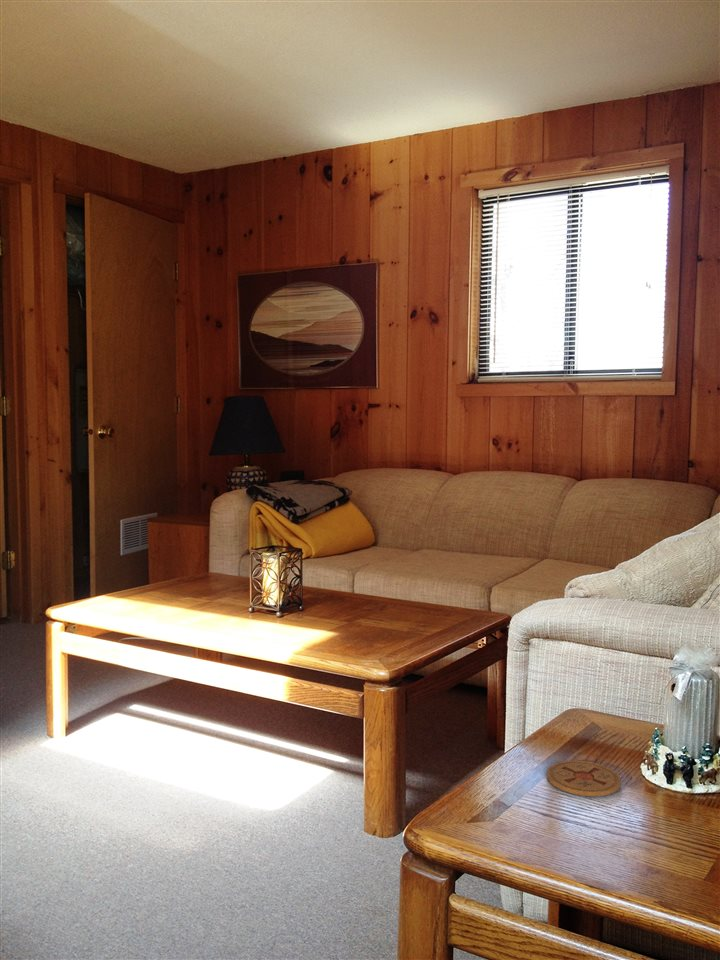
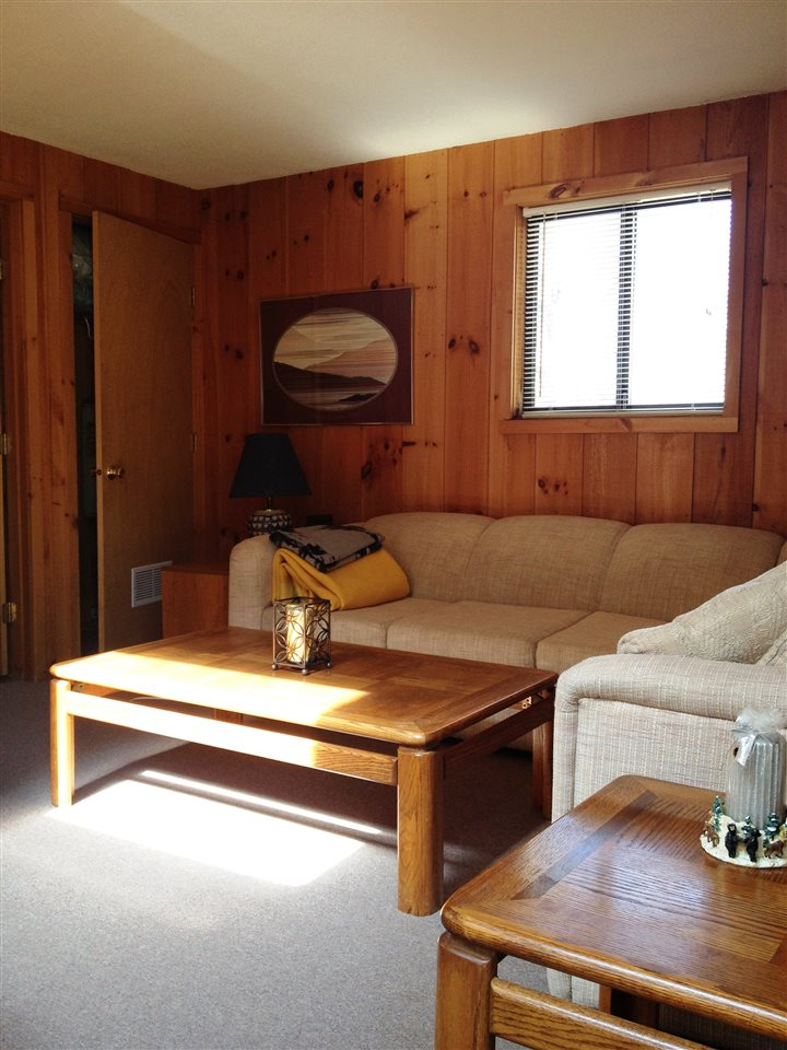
- coaster (583, 777)
